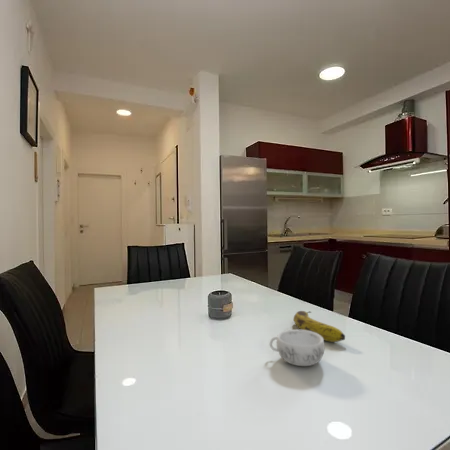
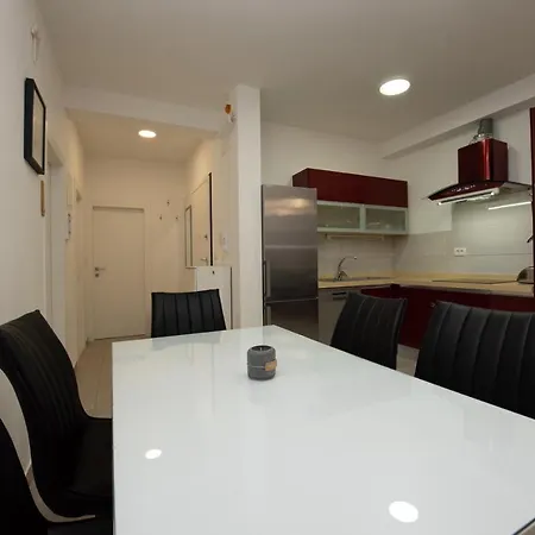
- fruit (320, 323)
- decorative bowl (296, 348)
